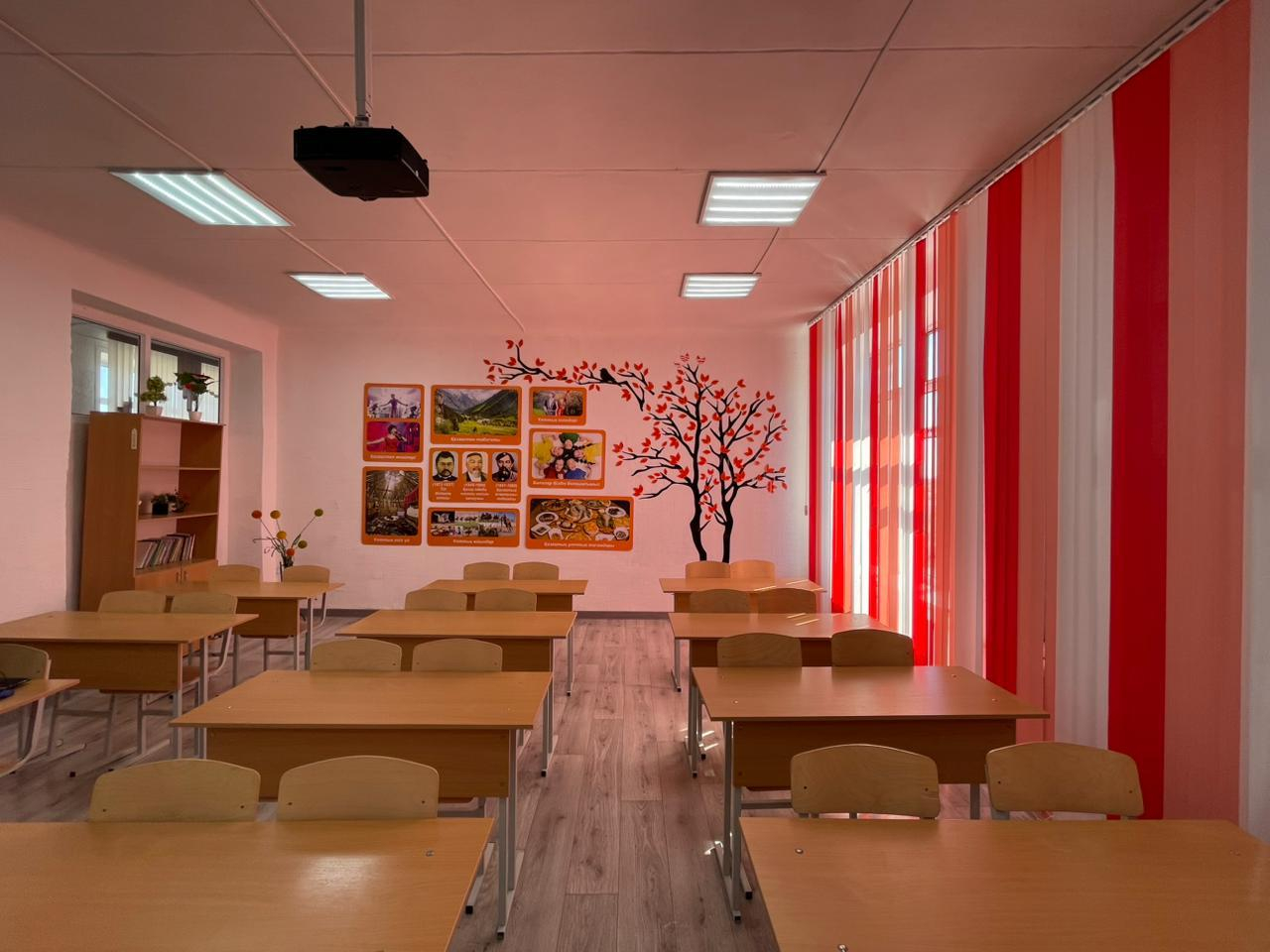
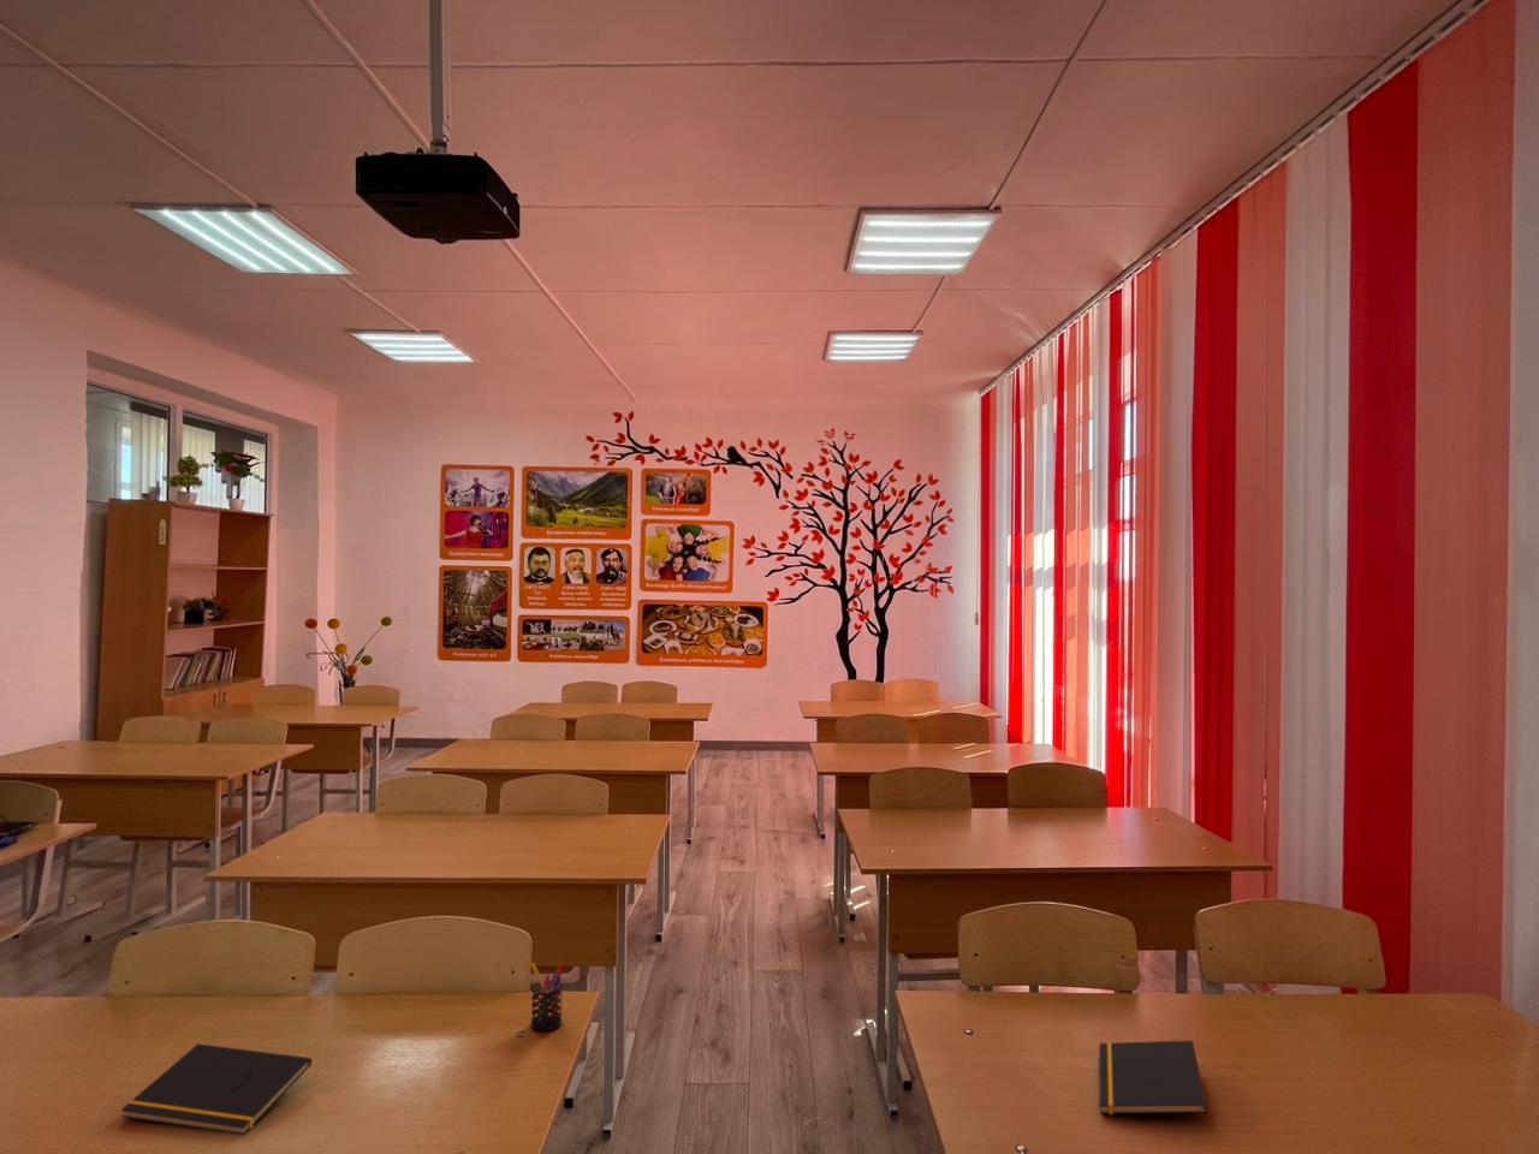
+ notepad (219, 1085)
+ pen holder (549, 990)
+ notepad (1149, 1075)
